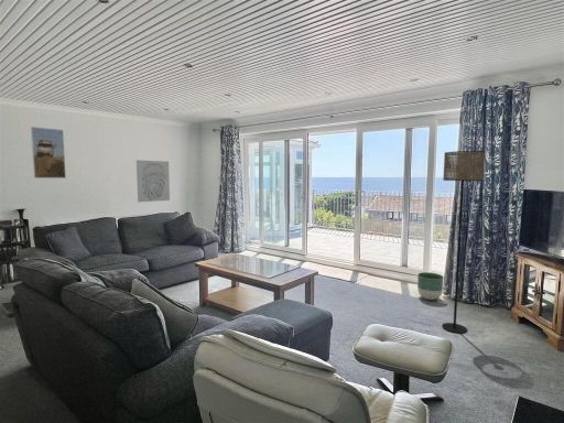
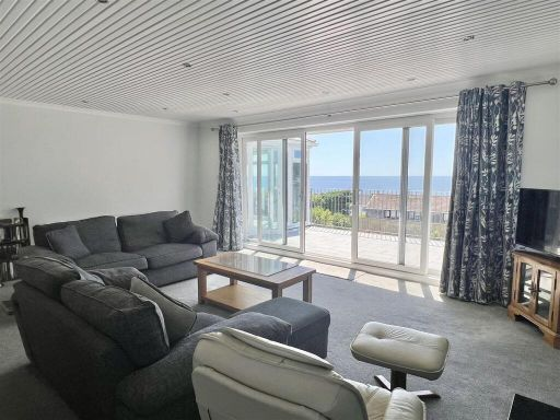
- floor lamp (458, 242)
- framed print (48, 153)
- planter (430, 286)
- wall art (153, 181)
